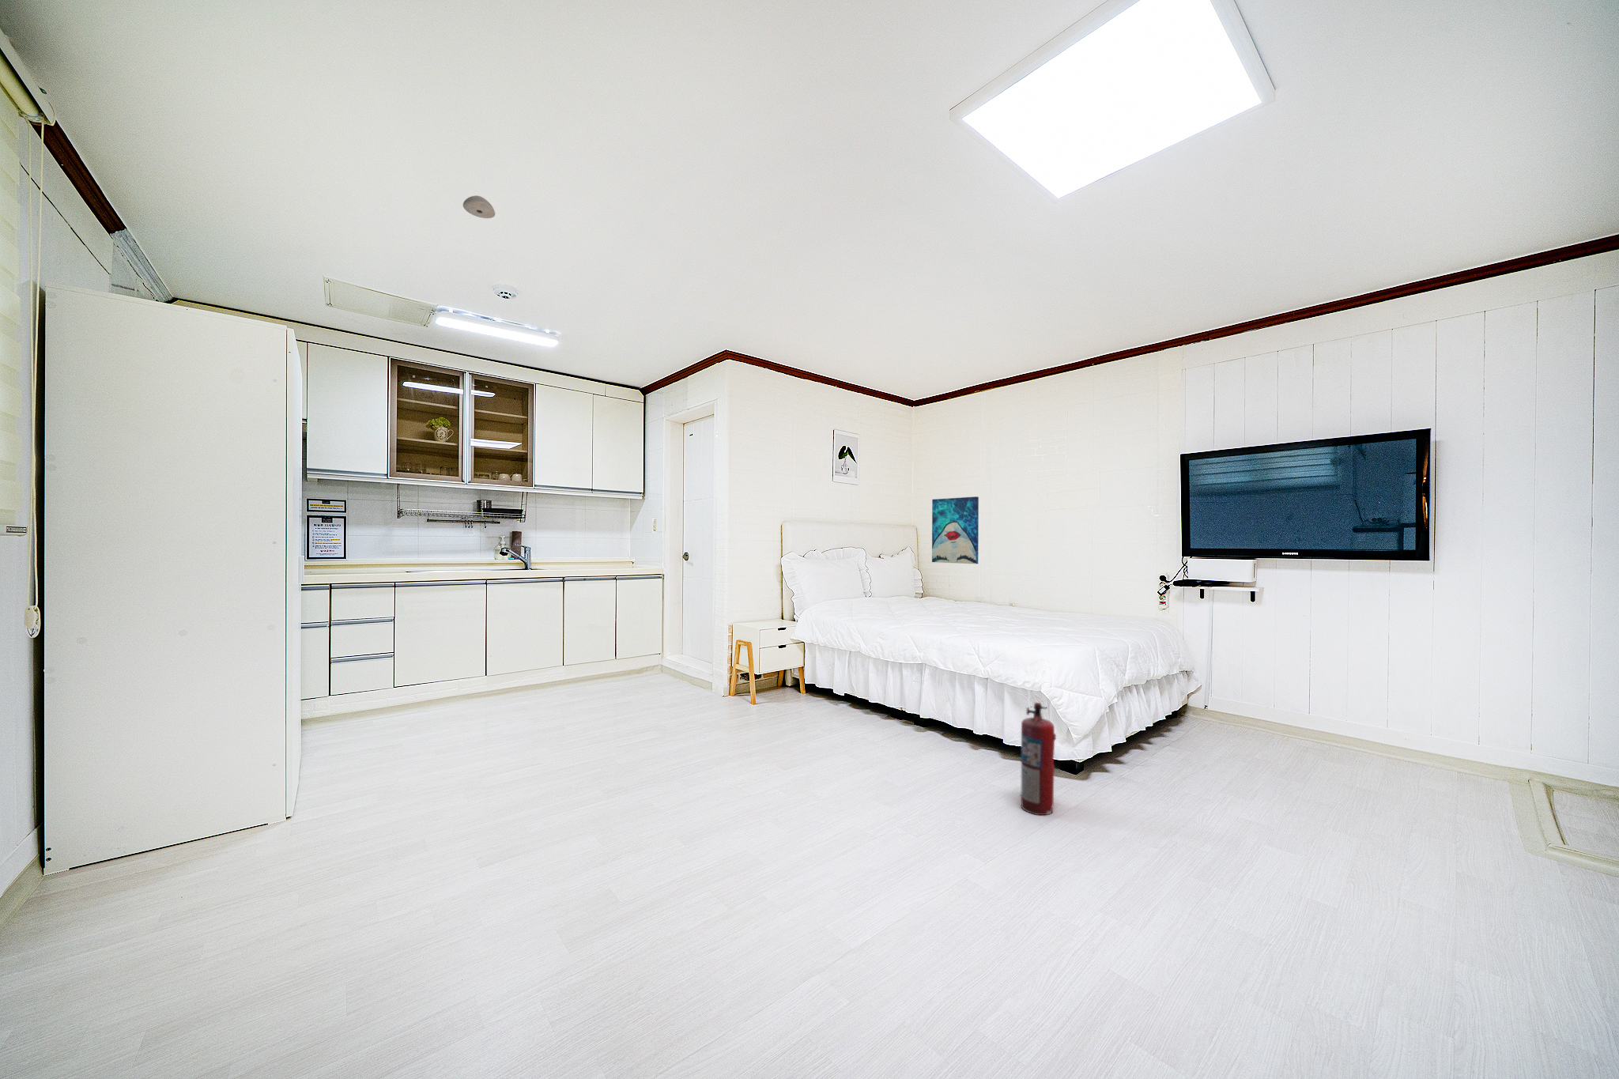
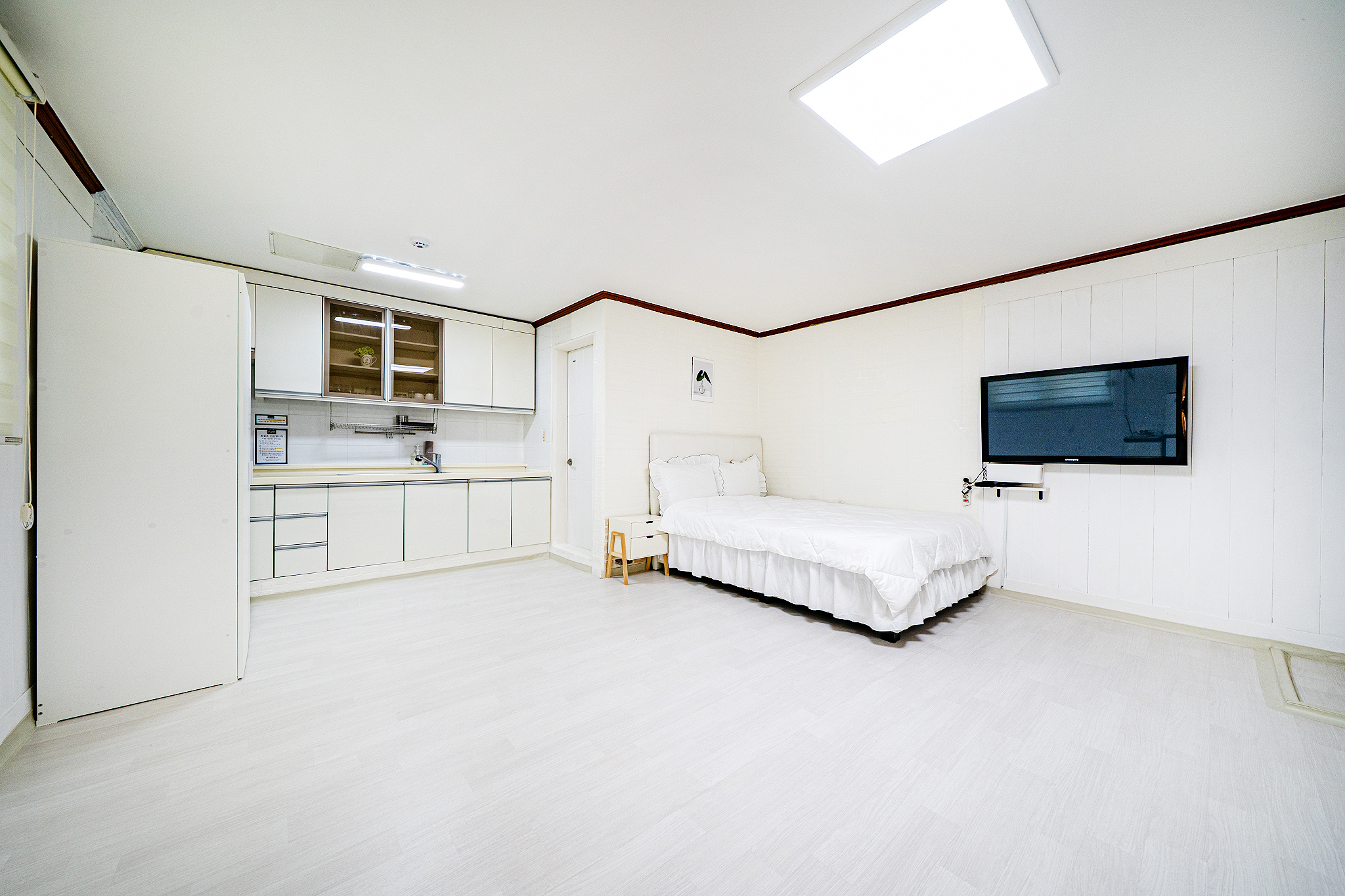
- fire extinguisher (1038, 753)
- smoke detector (479, 205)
- wall art (955, 530)
